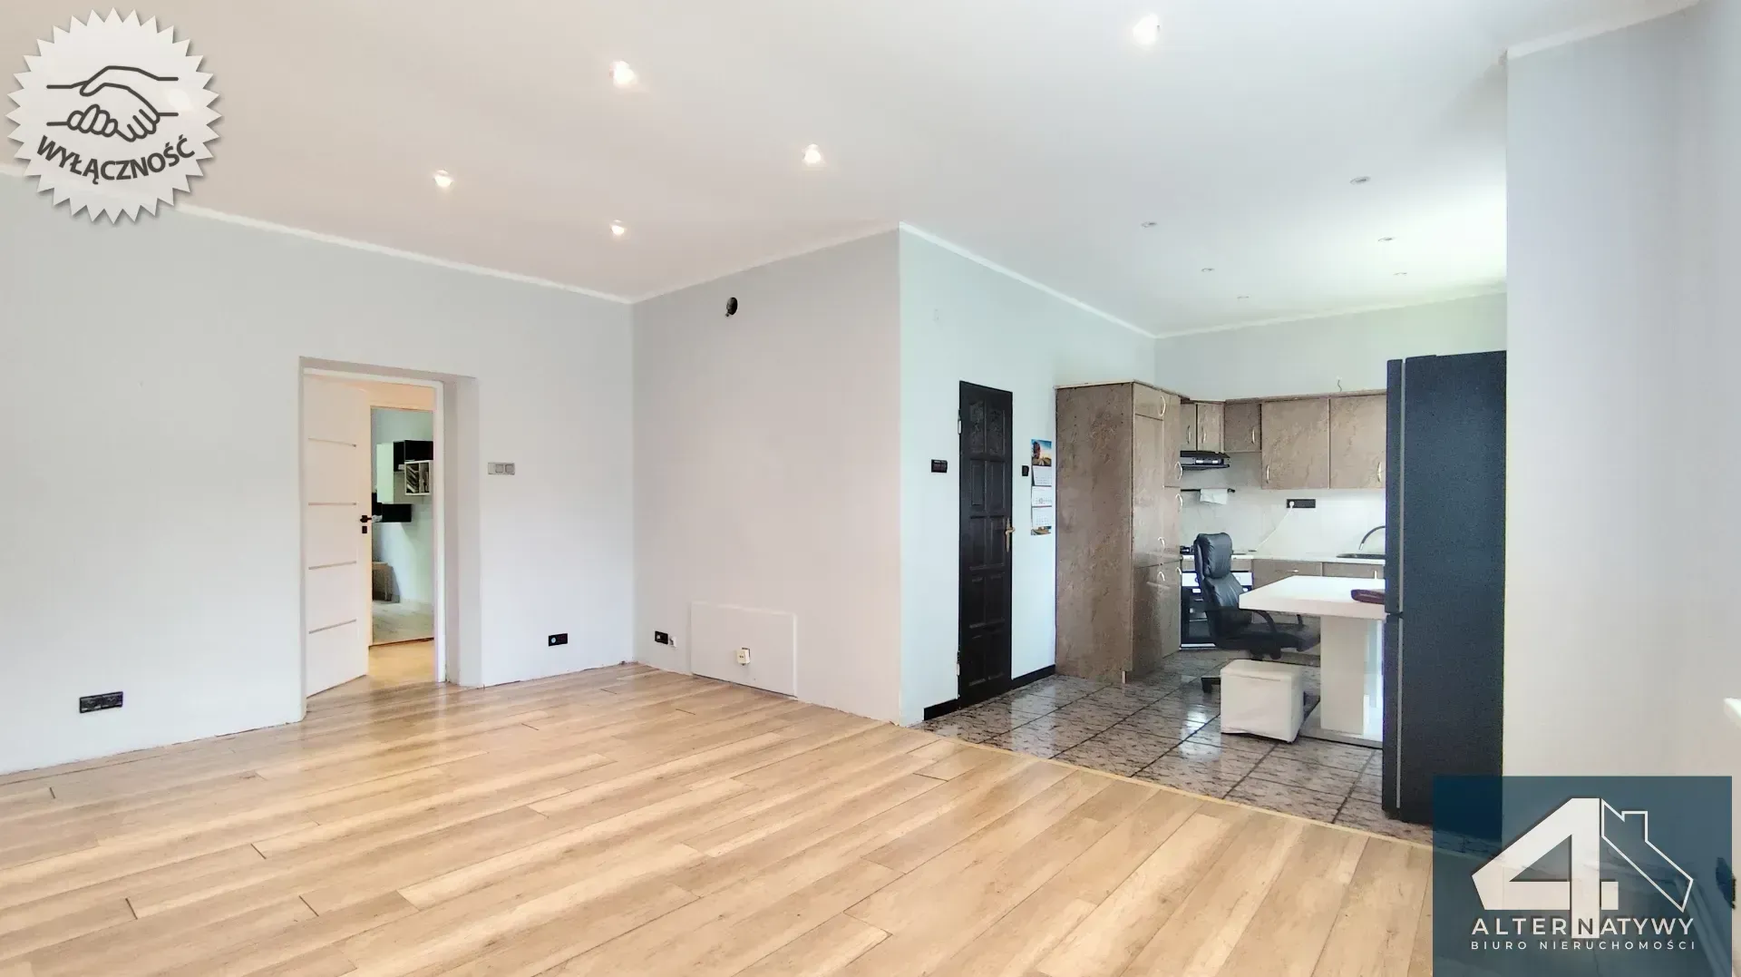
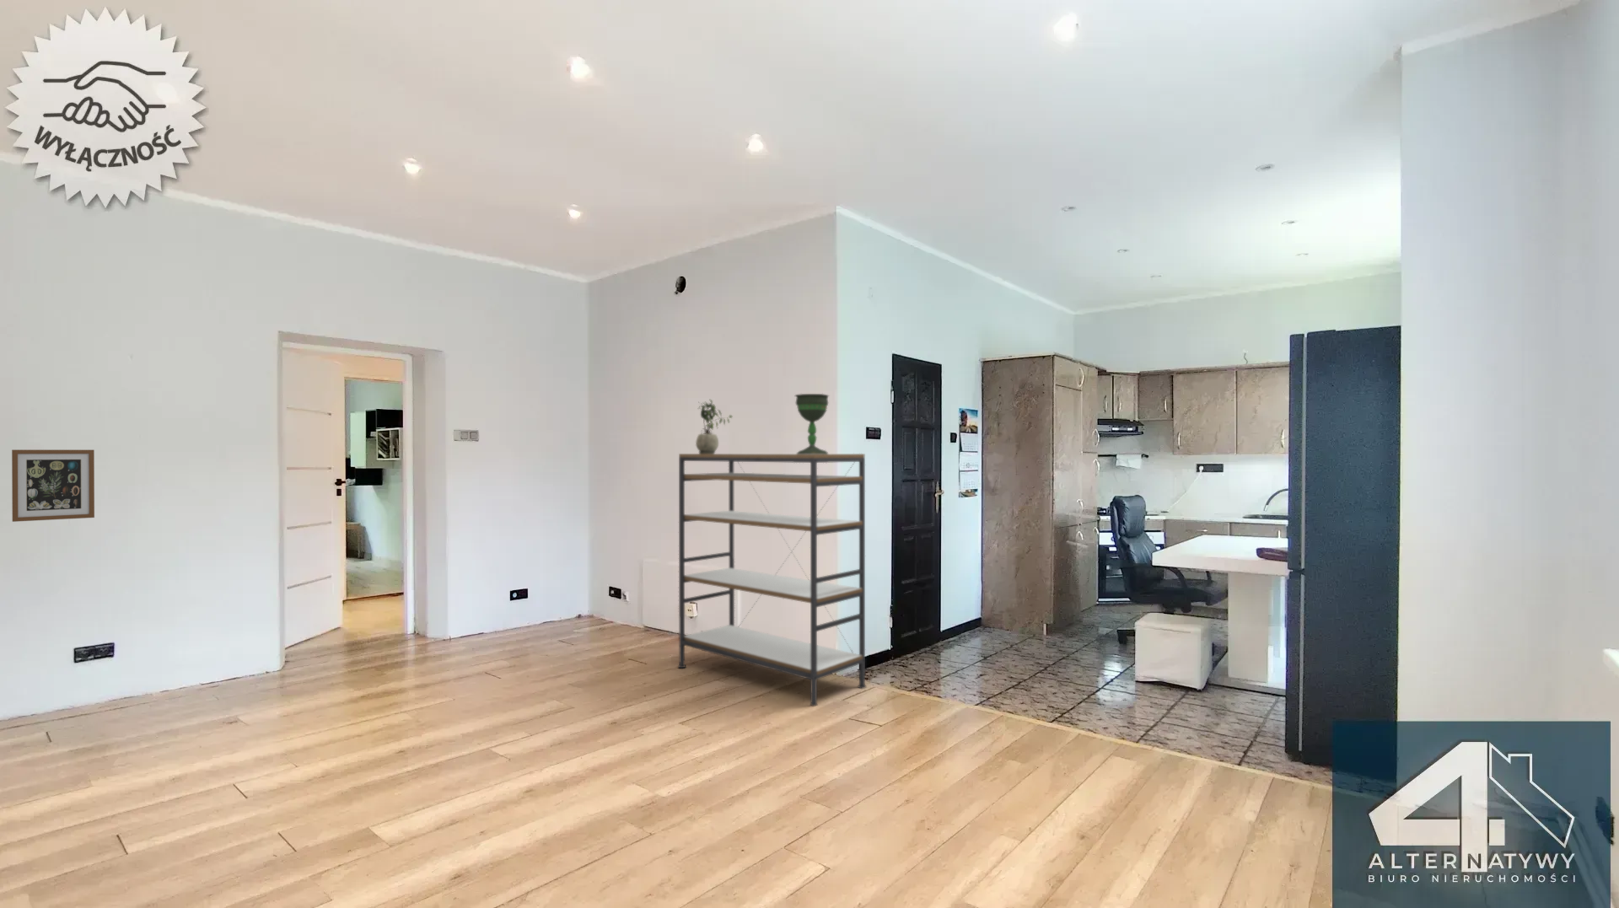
+ chalice (812, 425)
+ potted plant (712, 426)
+ wall art (54, 483)
+ shelving unit (766, 573)
